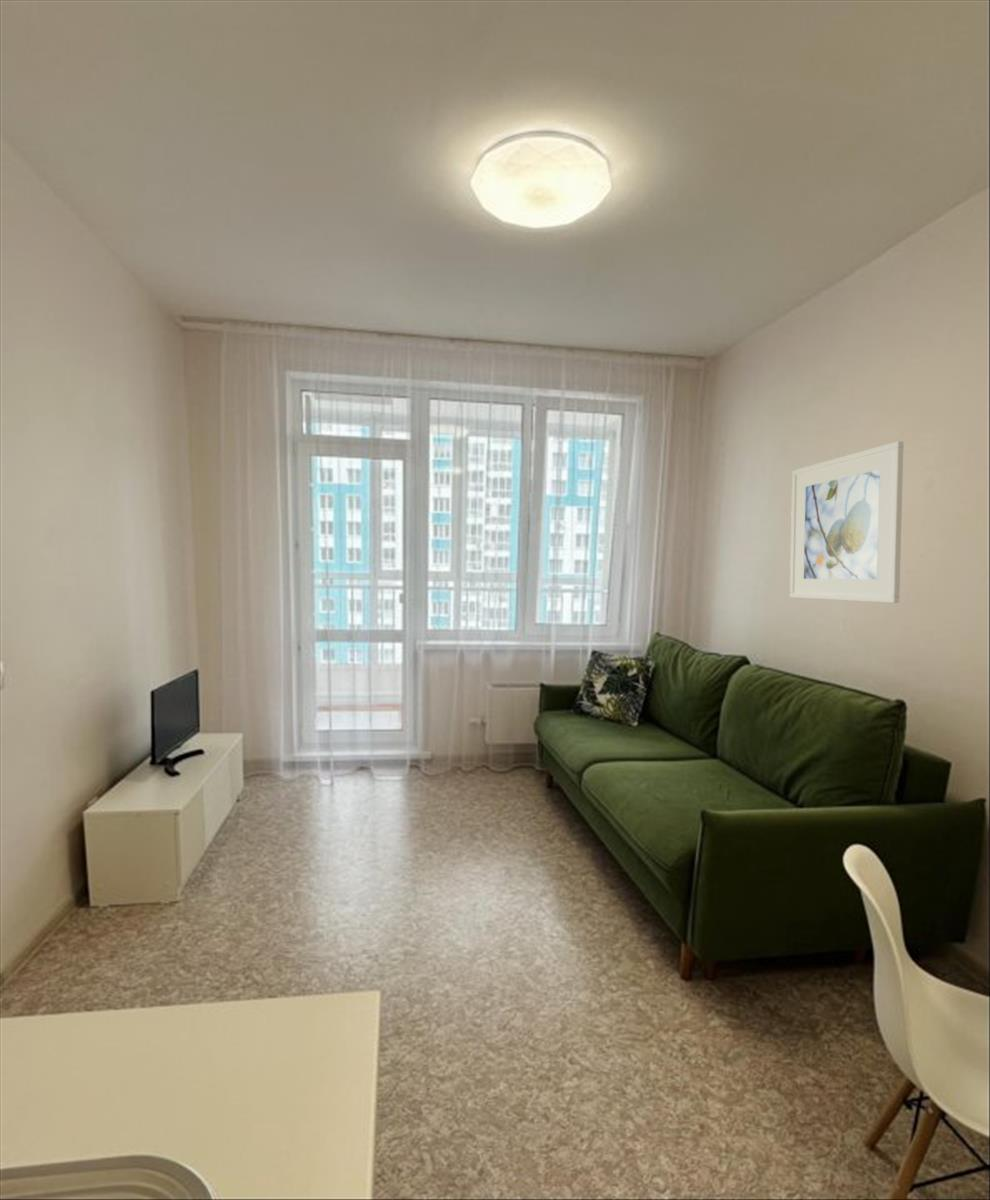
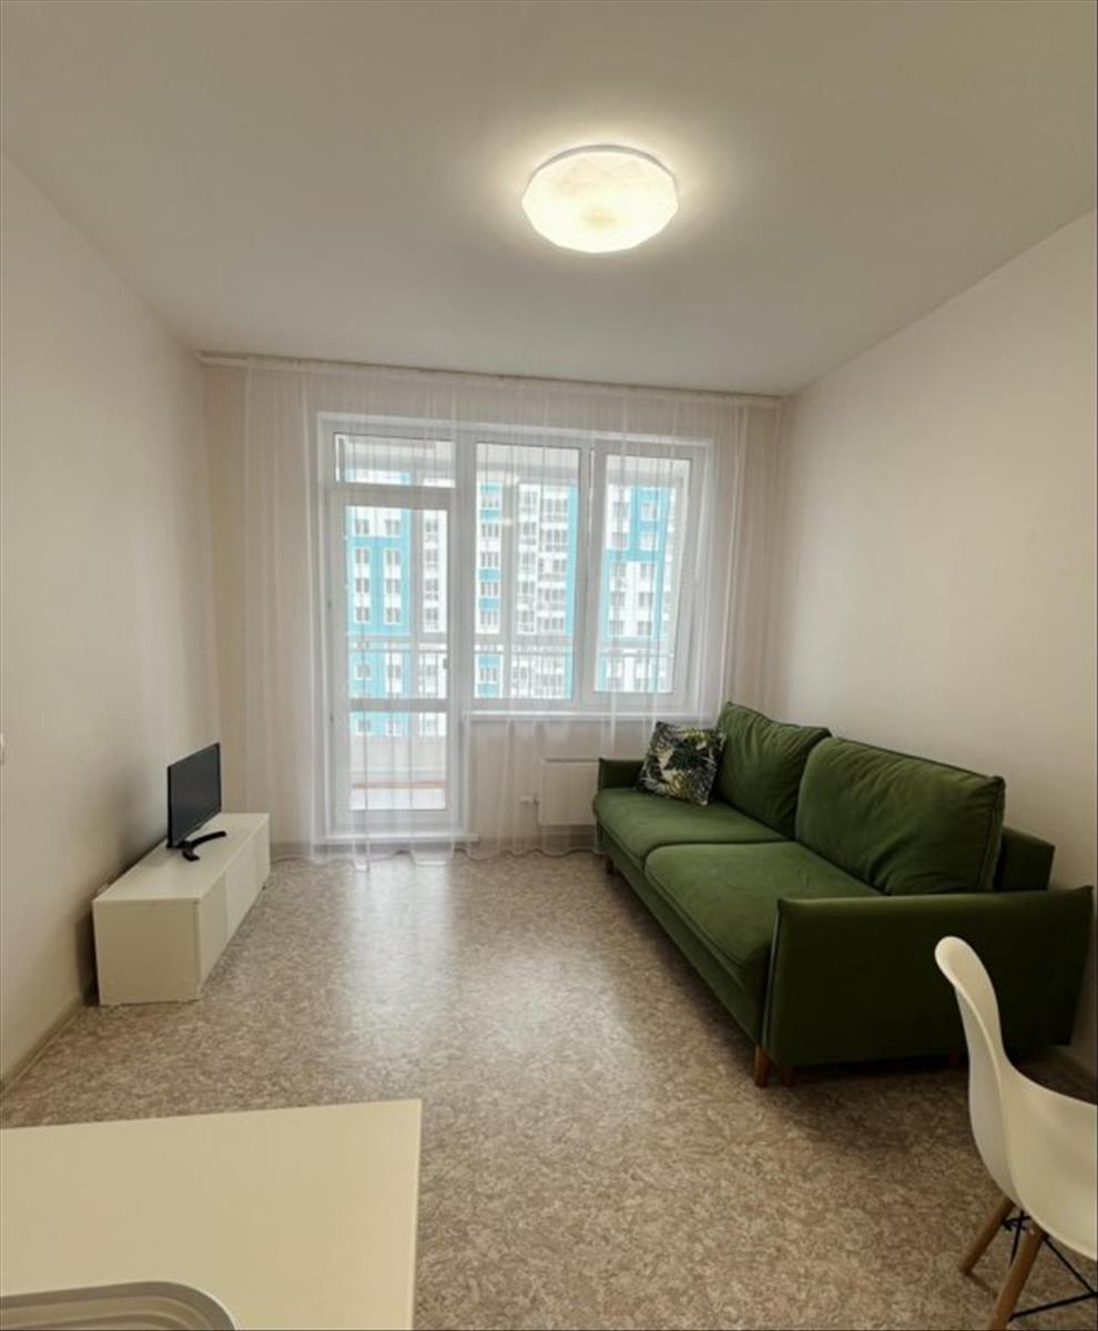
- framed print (839, 529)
